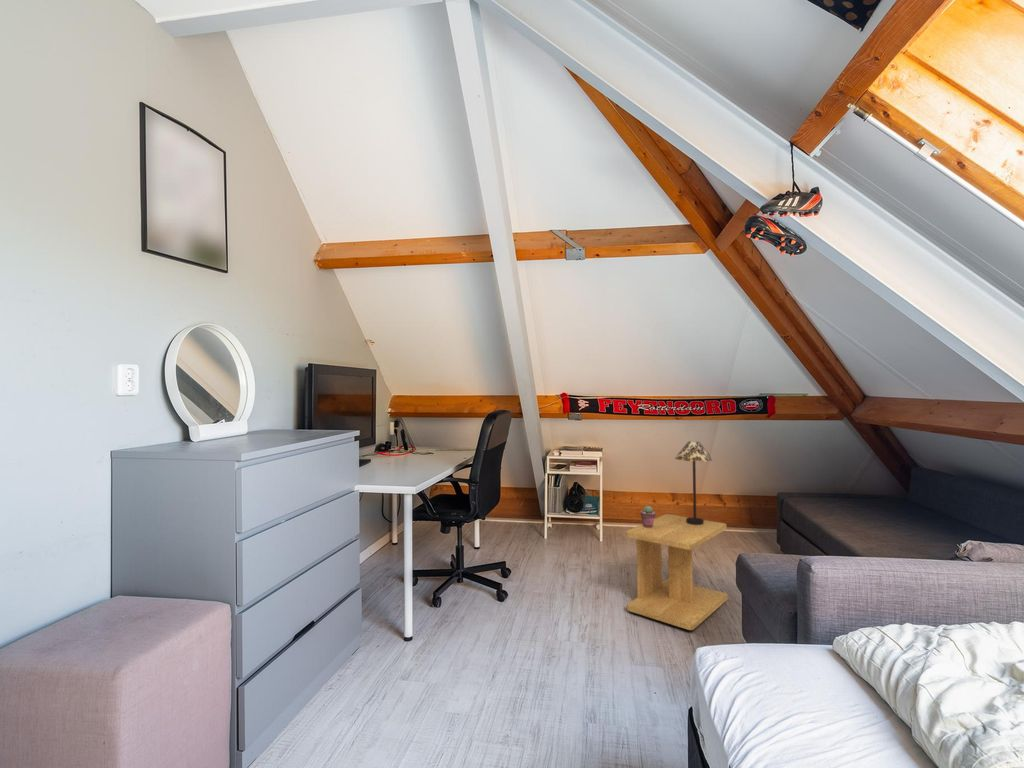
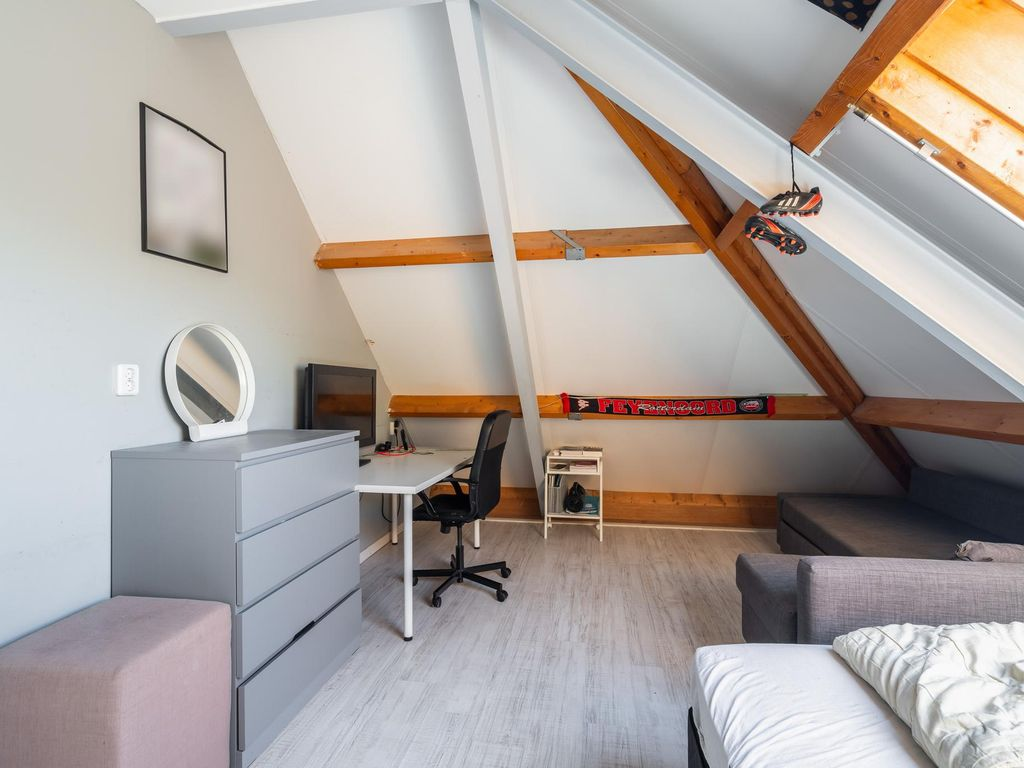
- side table (677, 567)
- potted succulent (648, 515)
- table lamp (694, 481)
